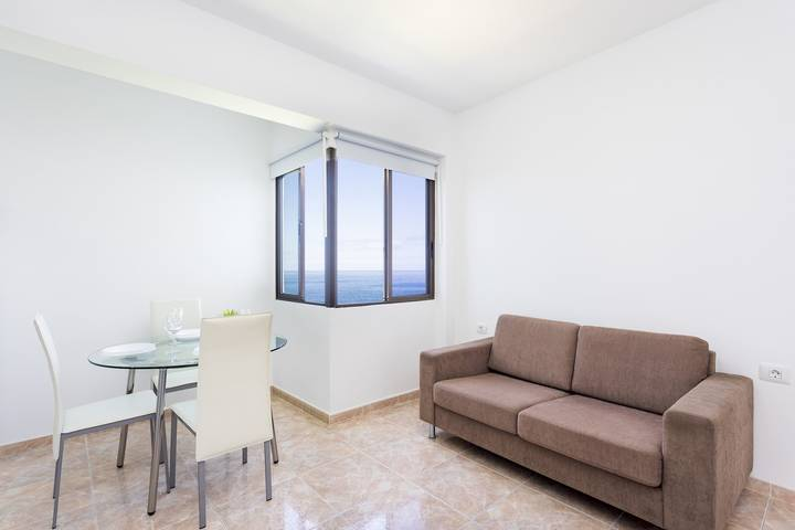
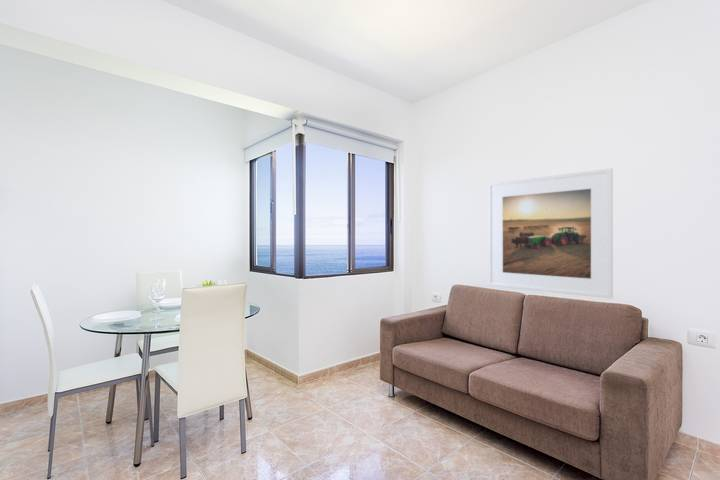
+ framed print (543, 234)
